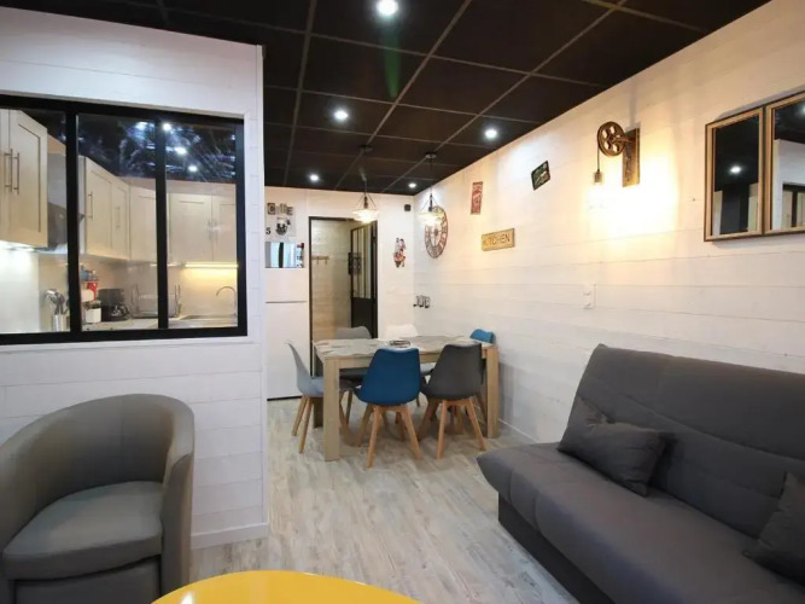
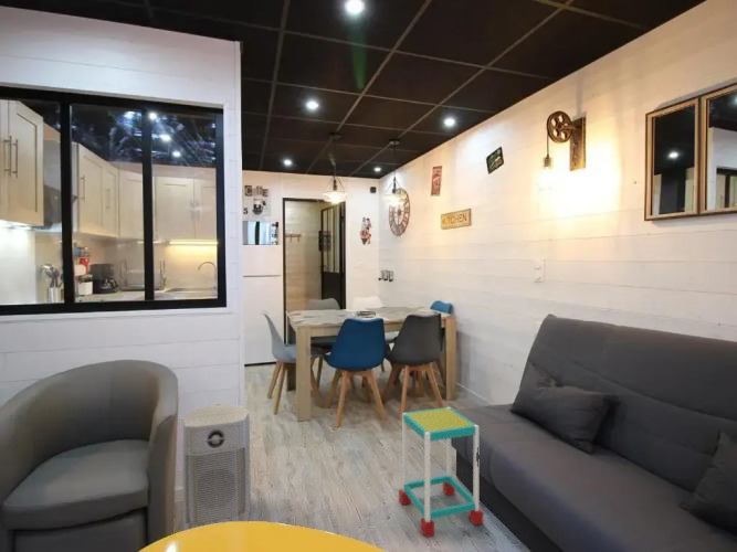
+ side table (446, 465)
+ air purifier (217, 466)
